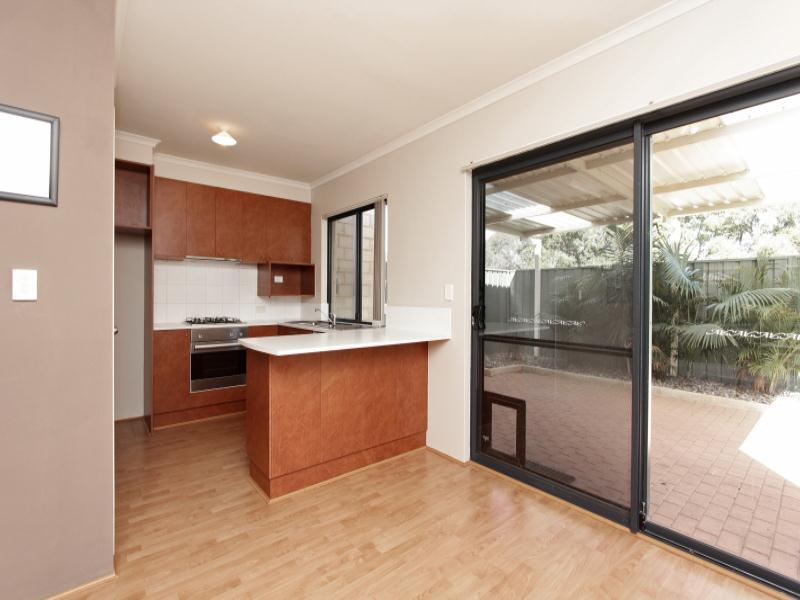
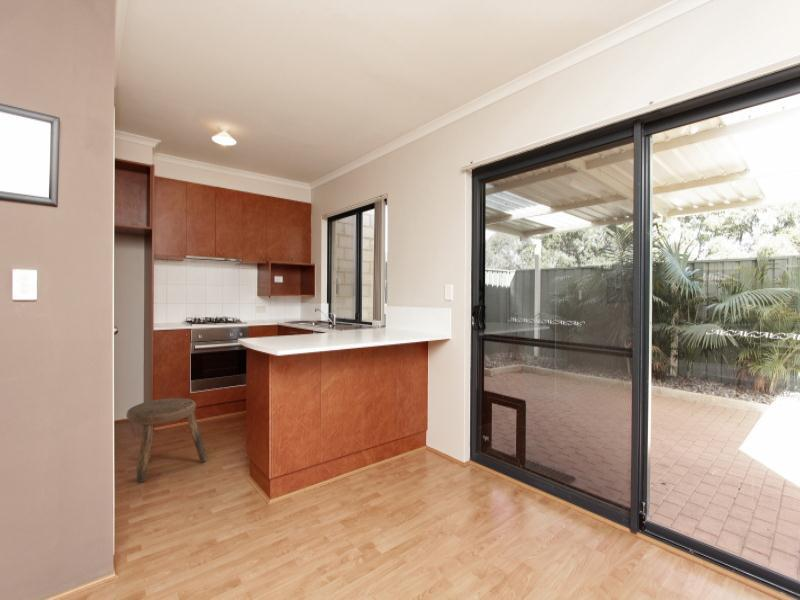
+ stool (166, 422)
